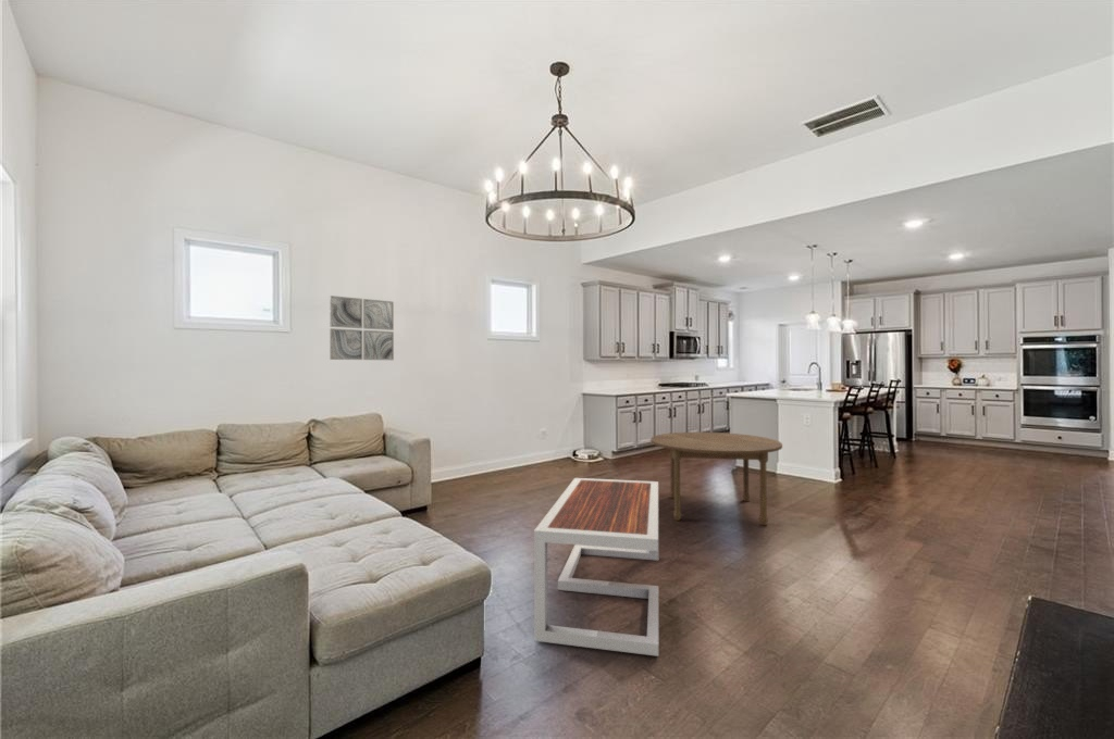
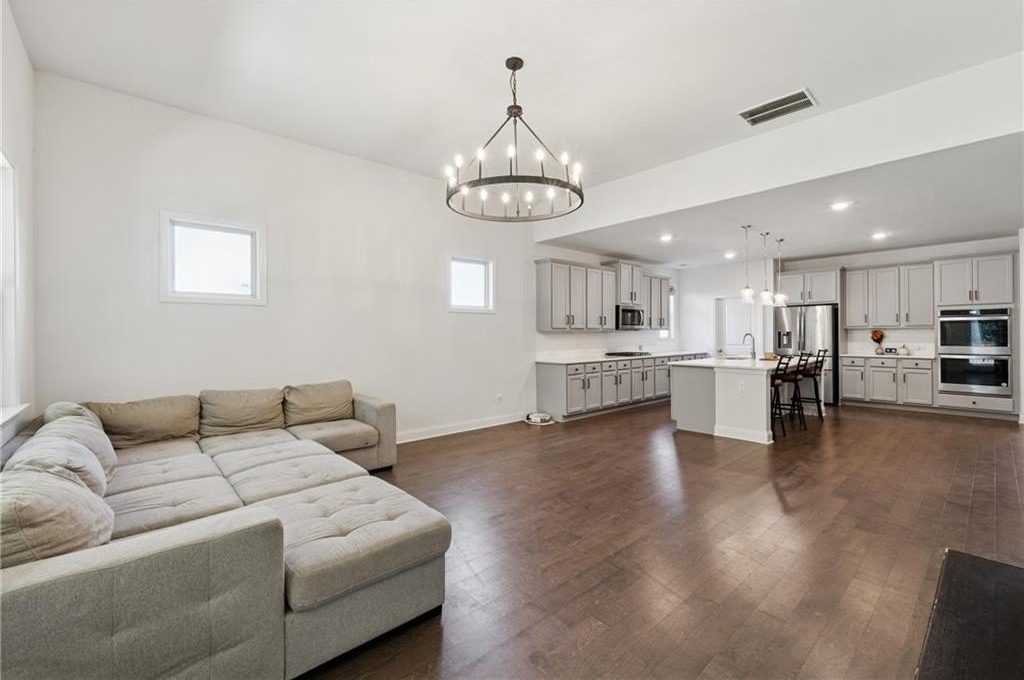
- wall art (363, 330)
- dining table (714, 458)
- coffee table (607, 547)
